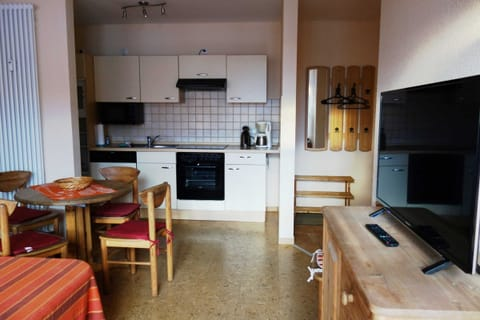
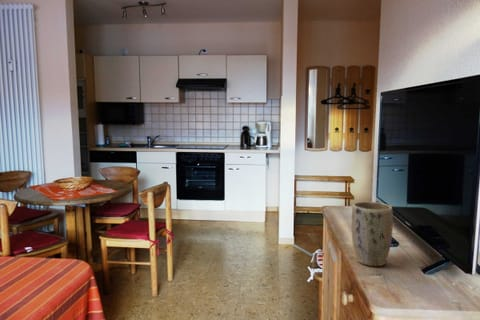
+ plant pot (371, 233)
